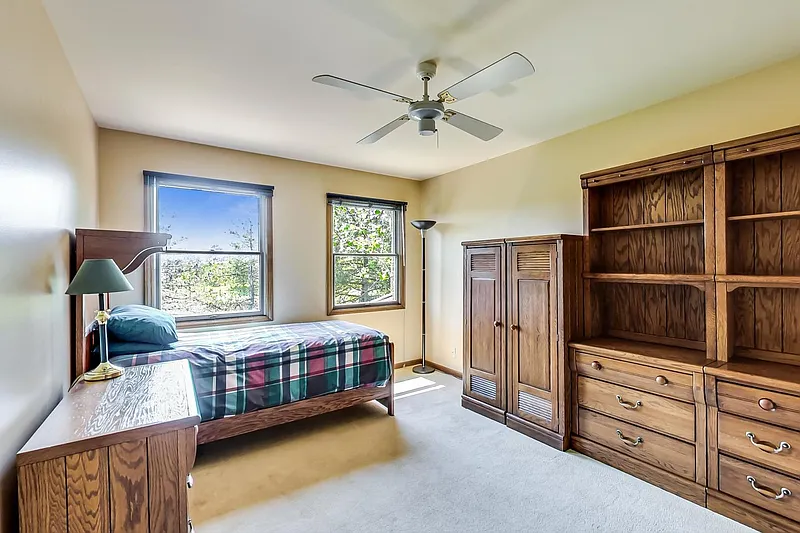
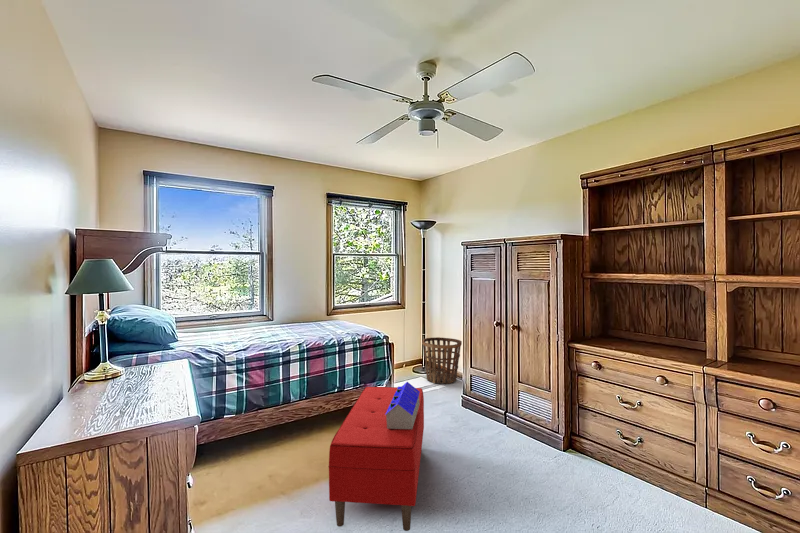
+ bench (385, 445)
+ stack of books (404, 405)
+ basket (442, 359)
